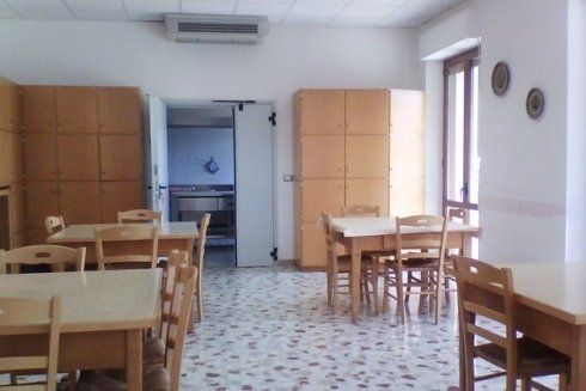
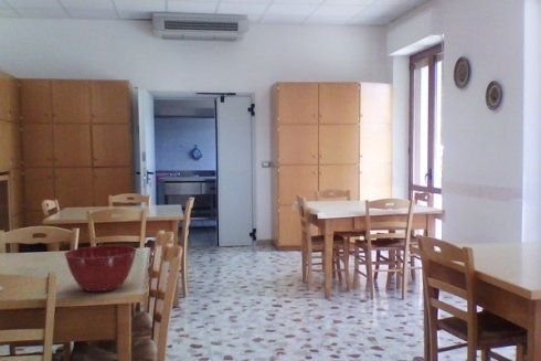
+ mixing bowl (102, 269)
